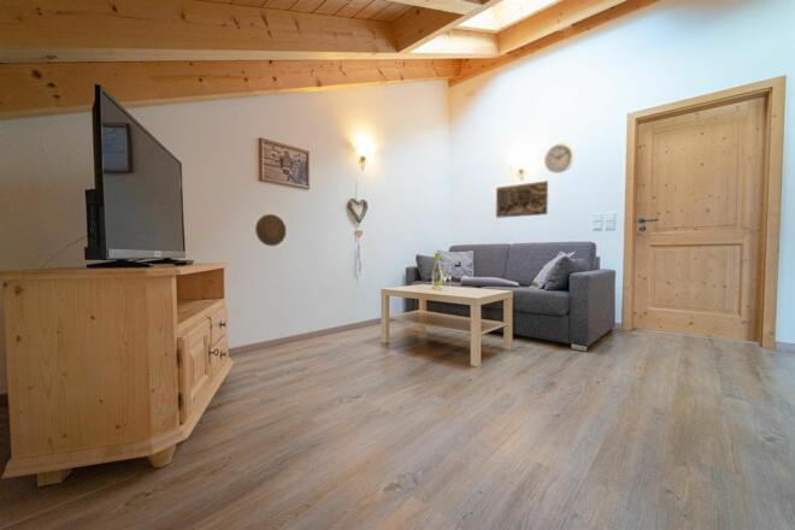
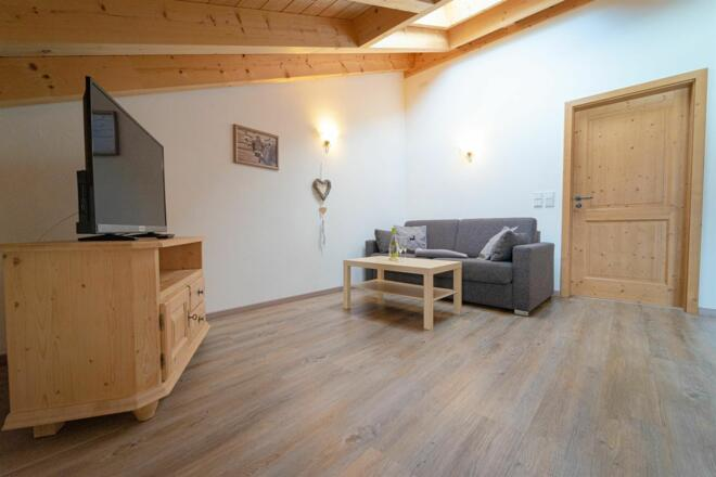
- wall clock (559, 158)
- relief panel (519, 200)
- decorative plate (271, 230)
